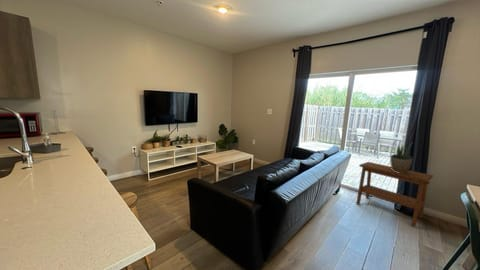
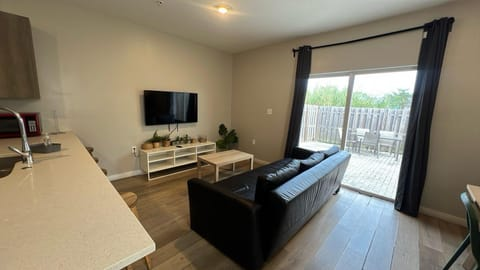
- potted plant (401, 156)
- side table (390, 191)
